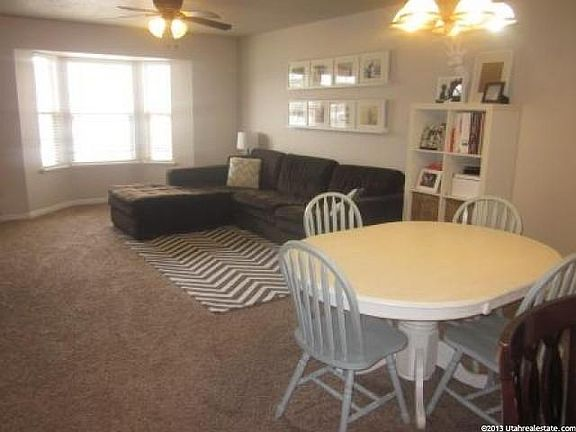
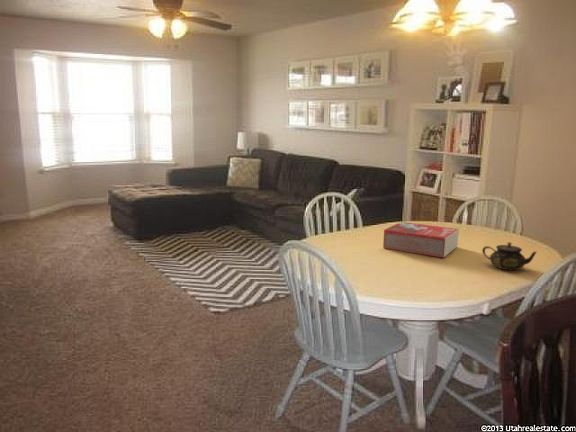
+ teapot (508, 255)
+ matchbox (421, 238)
